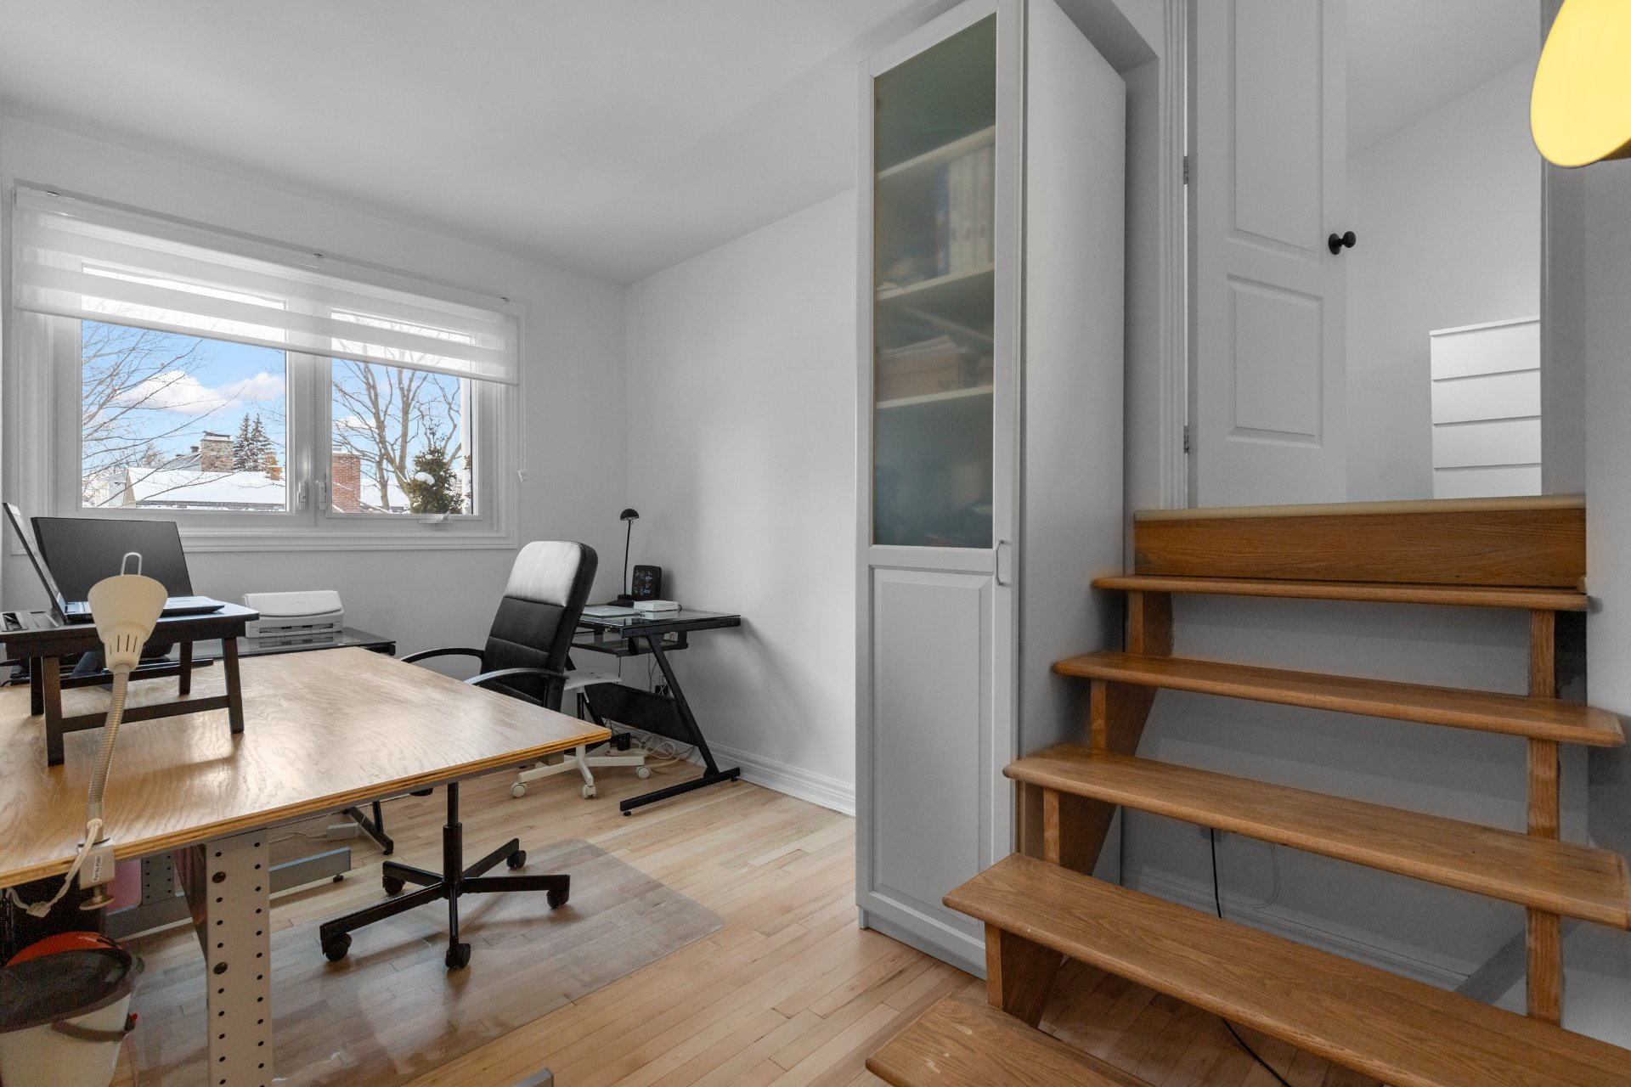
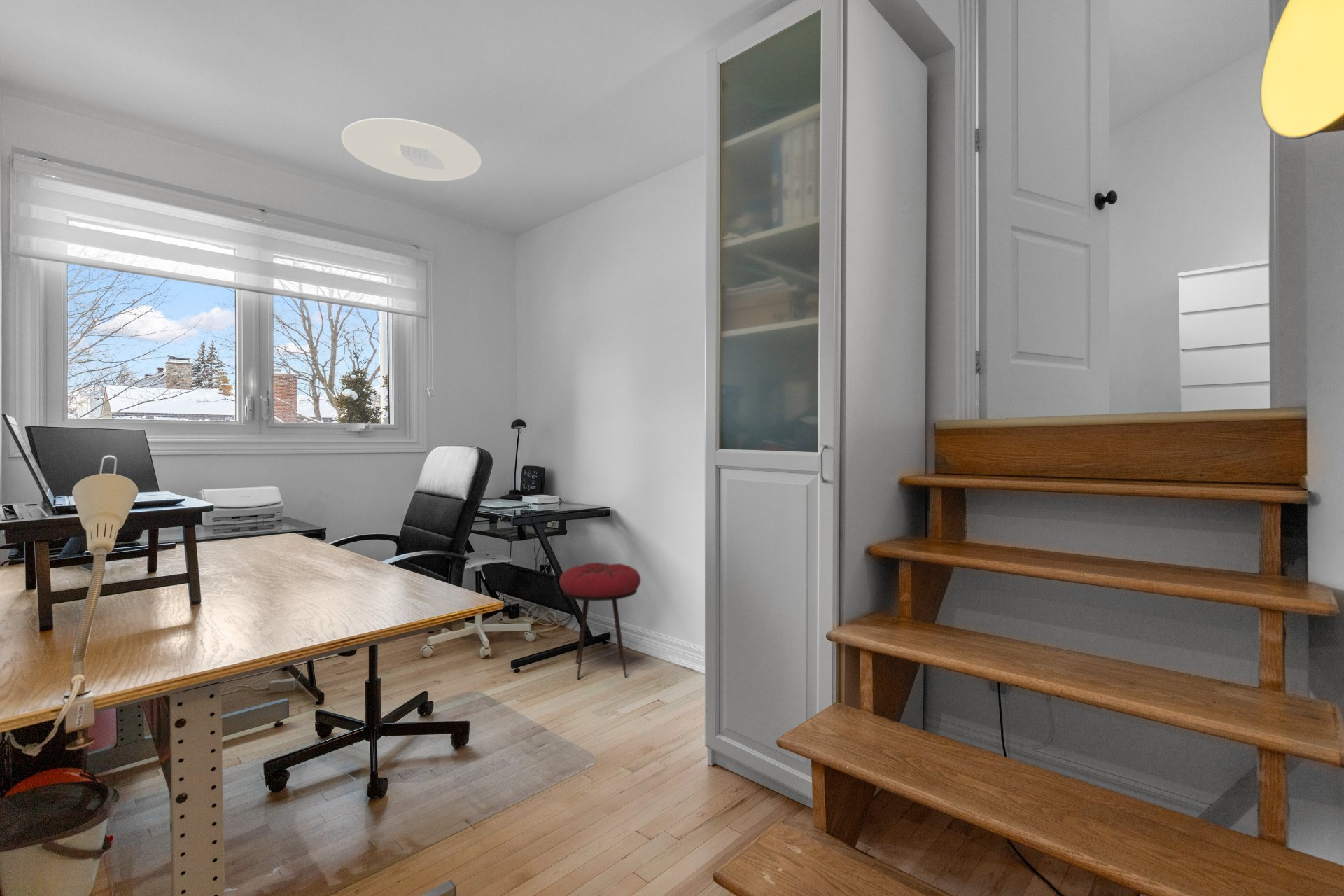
+ stool (587, 617)
+ ceiling light (414, 146)
